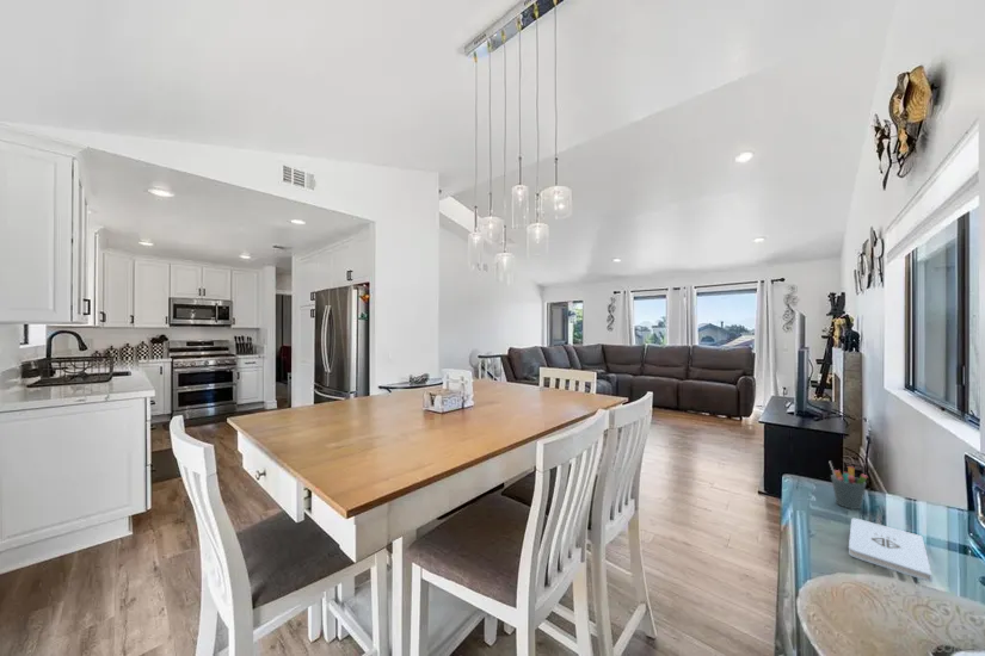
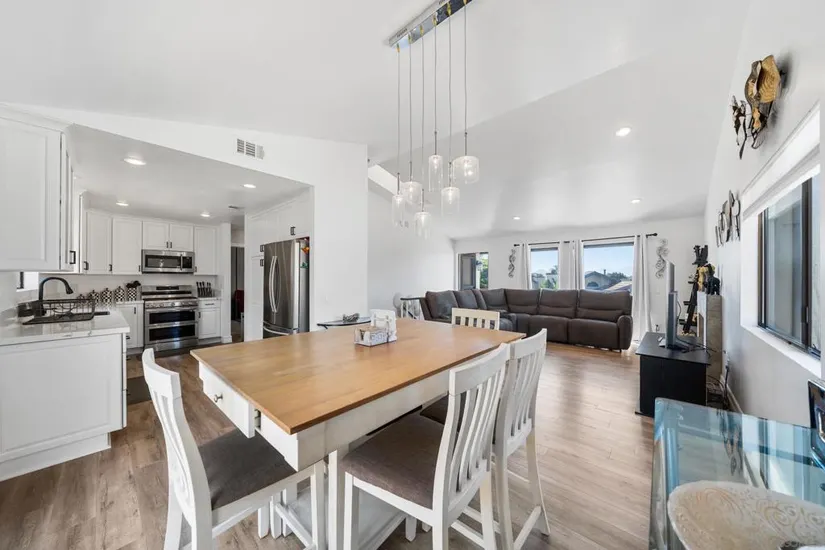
- notepad (886, 545)
- pen holder (848, 484)
